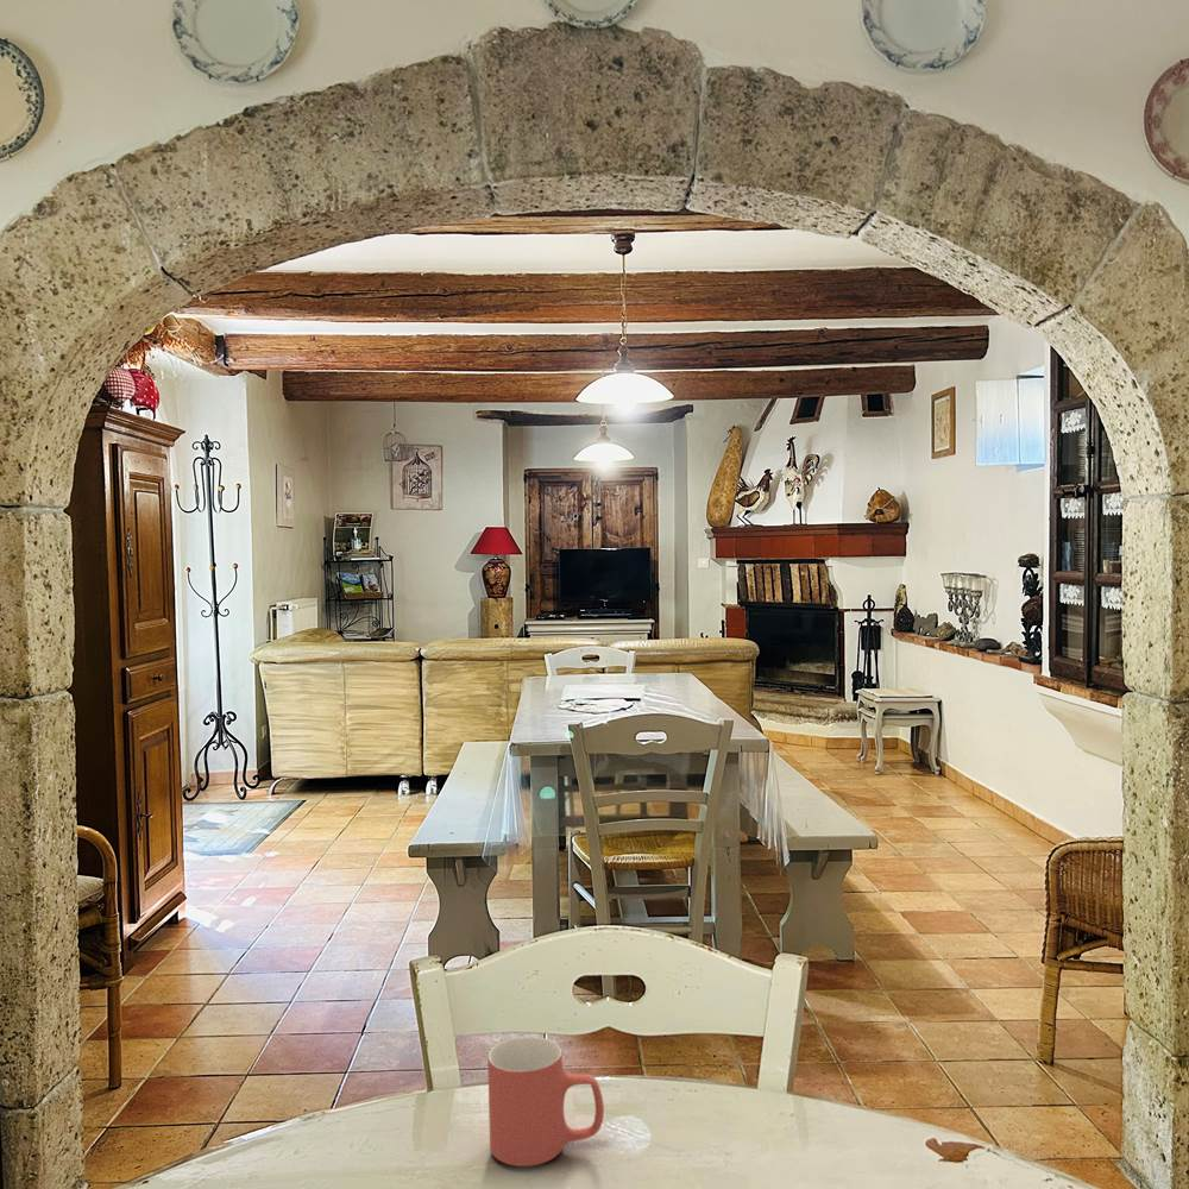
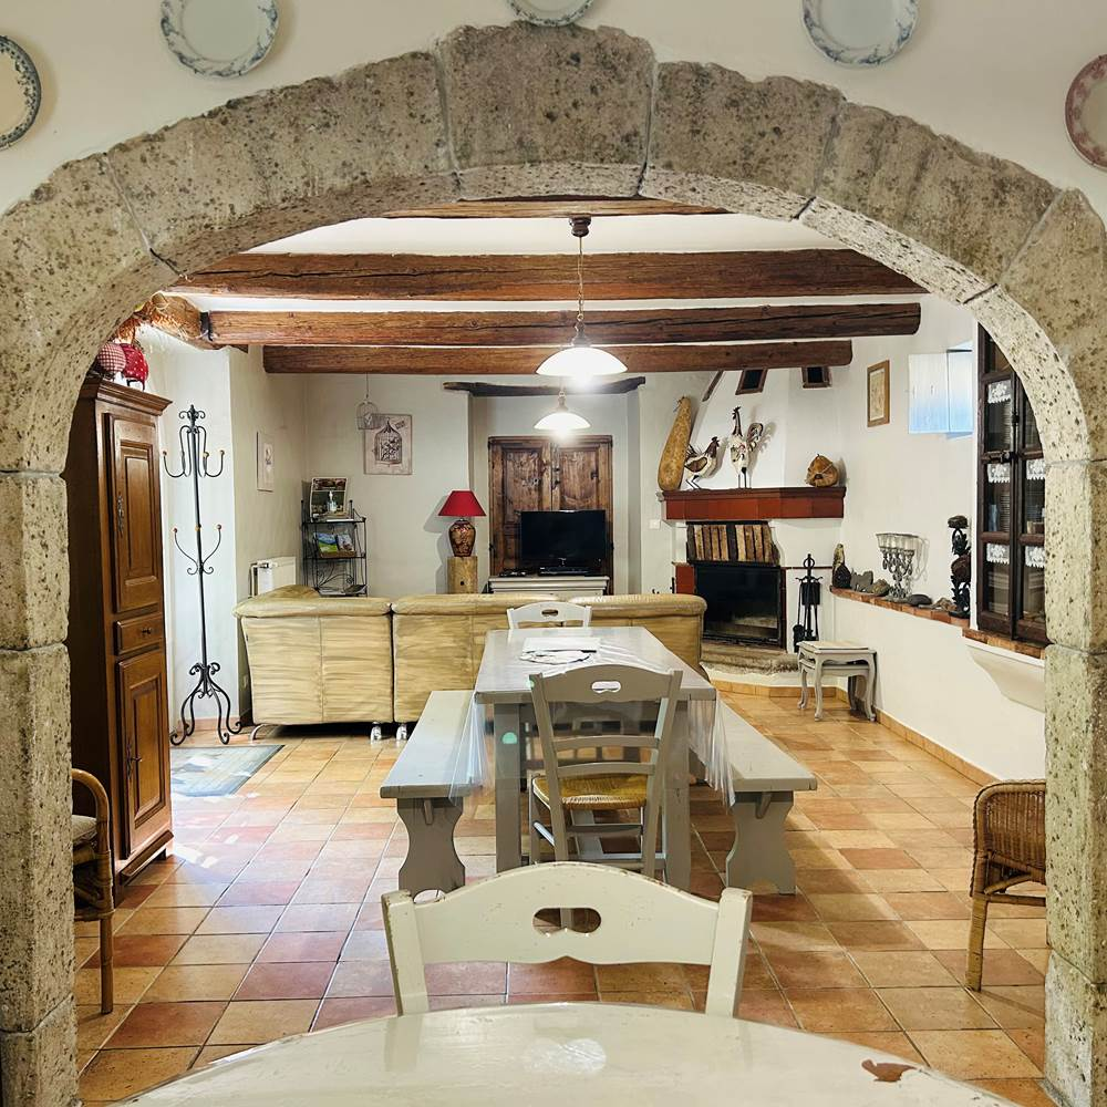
- mug (546, 1099)
